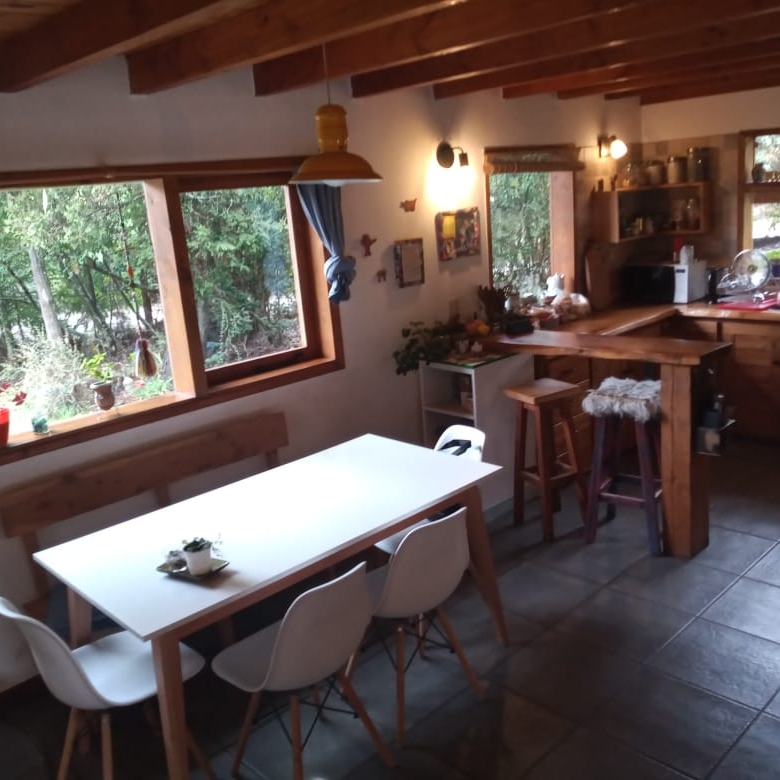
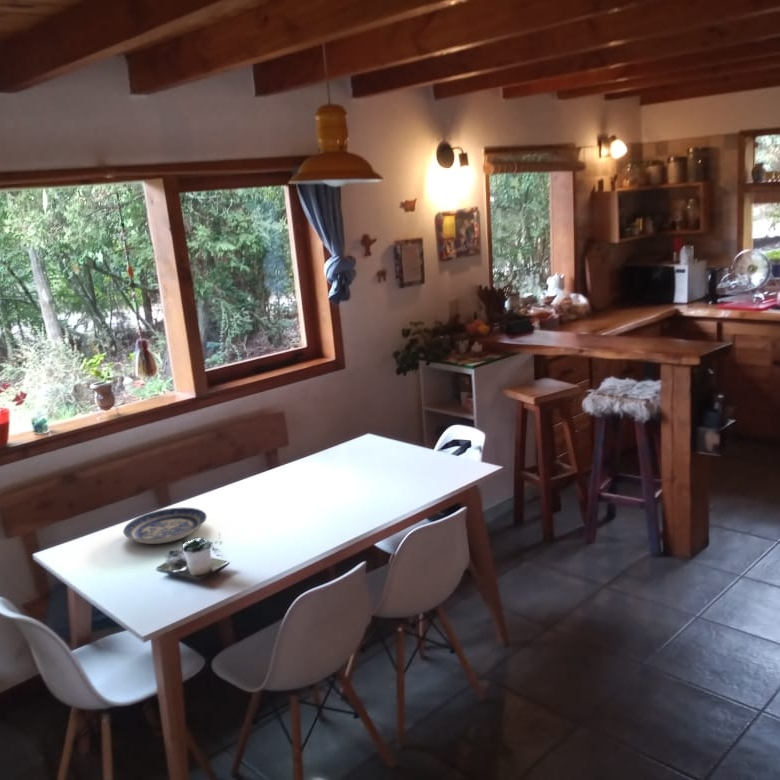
+ plate (166, 528)
